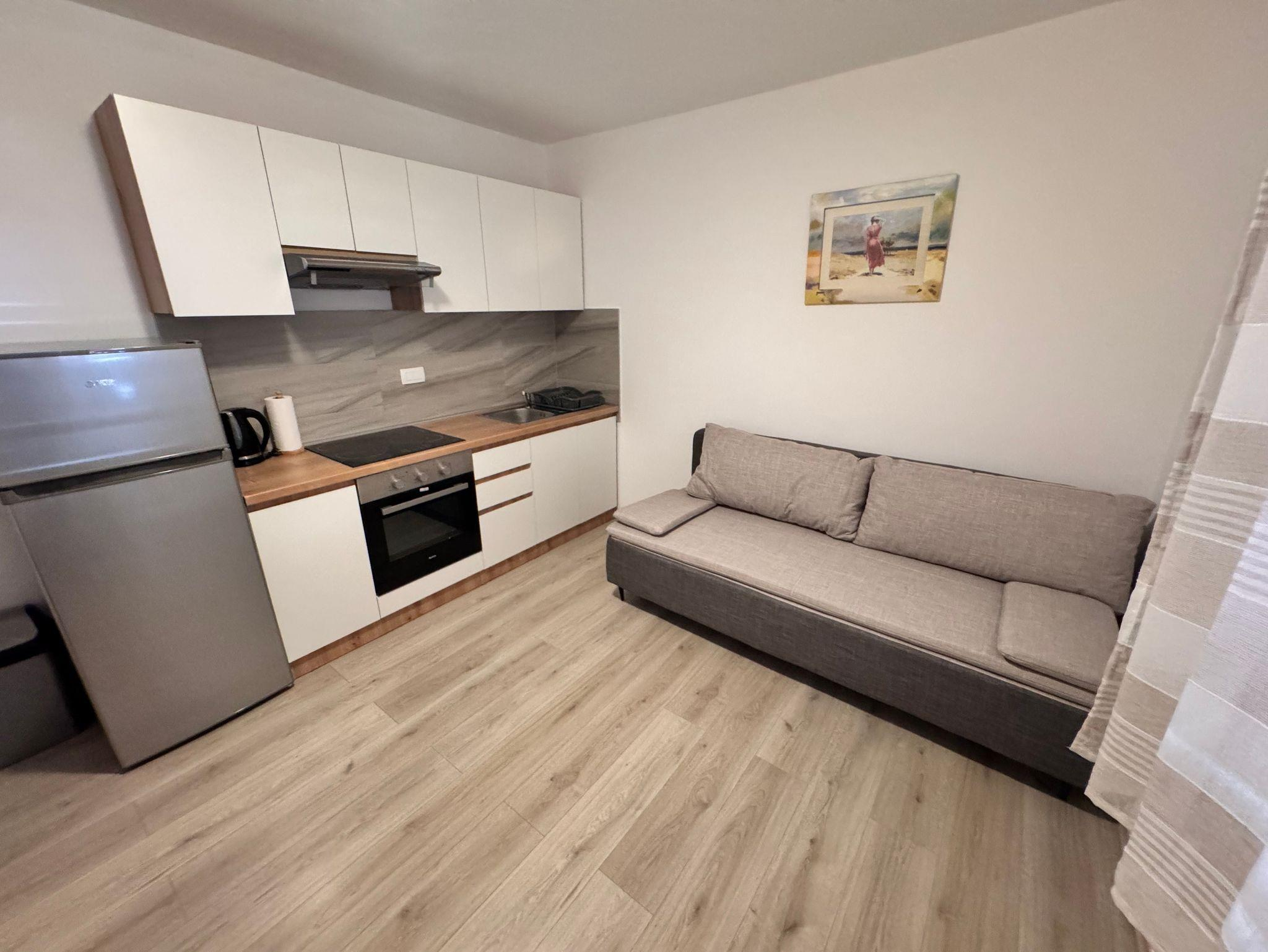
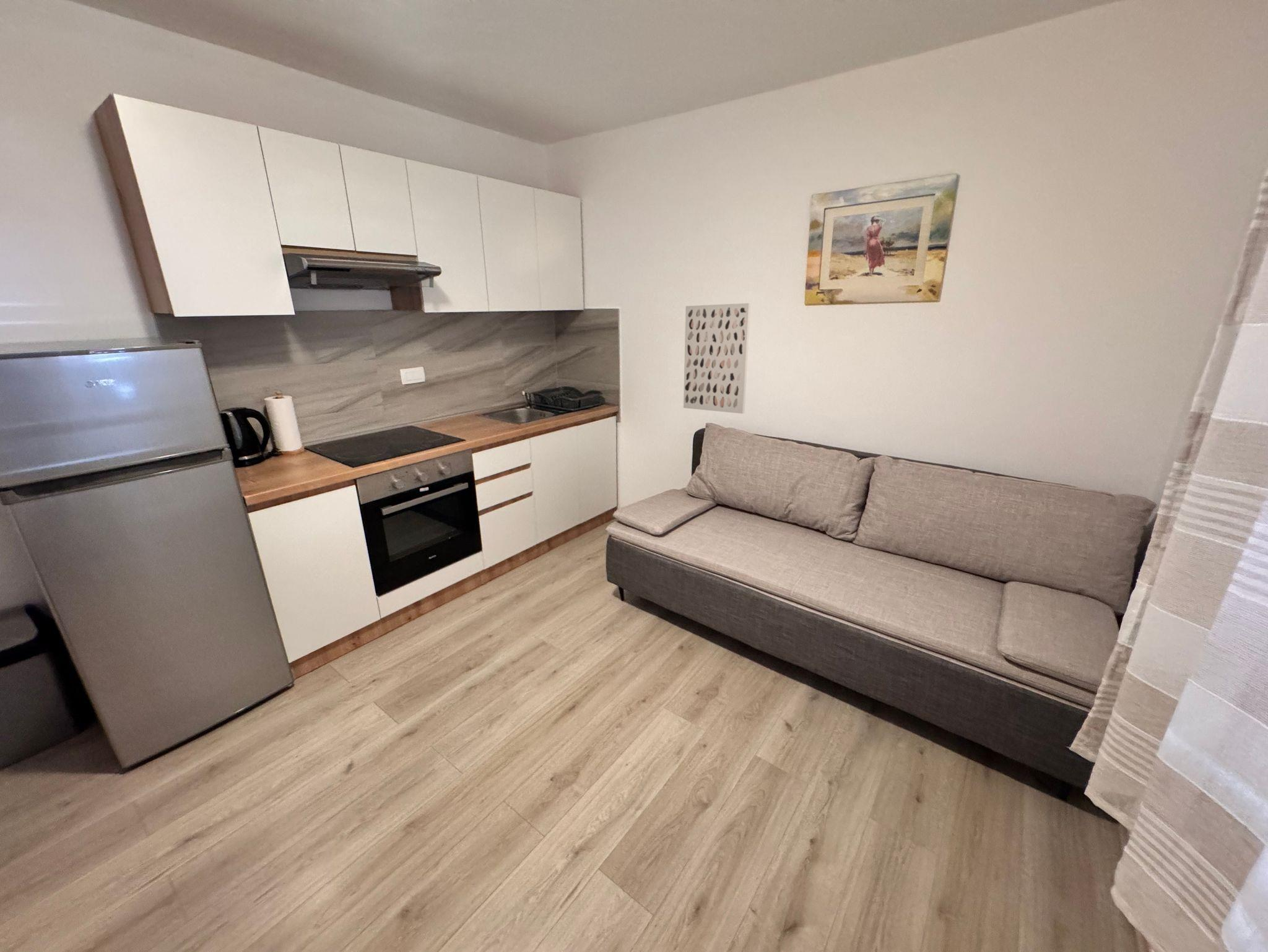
+ wall art (714, 359)
